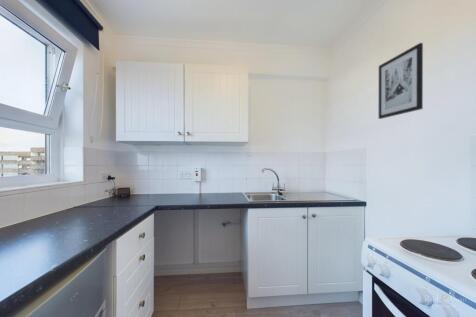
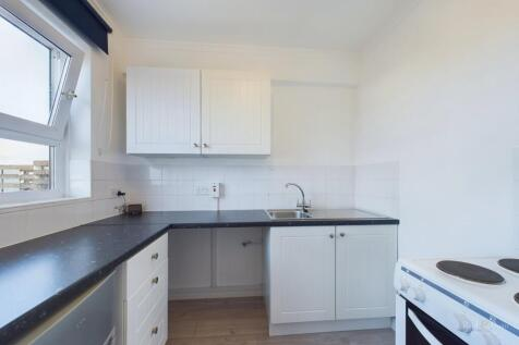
- wall art (398, 85)
